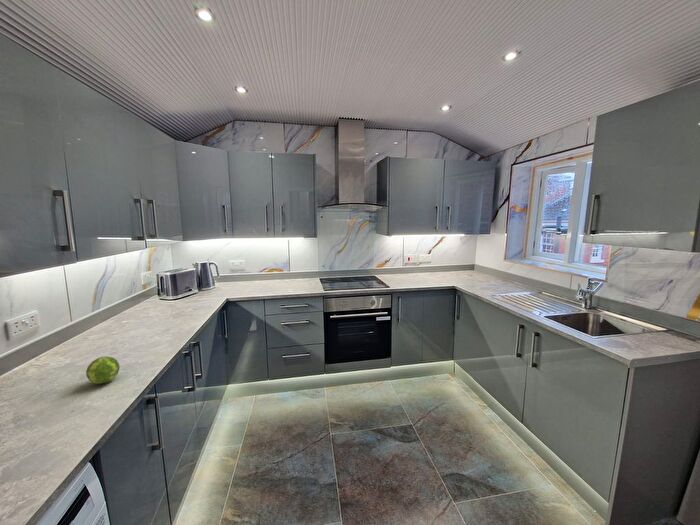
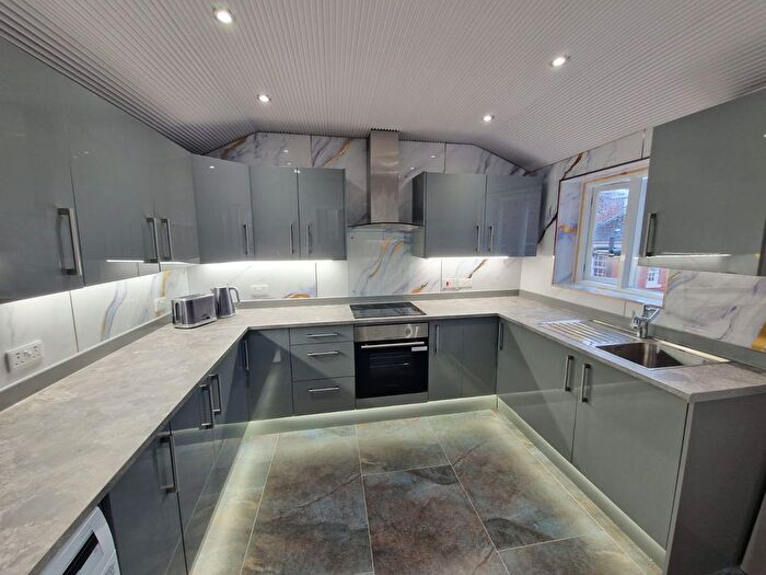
- fruit (103, 369)
